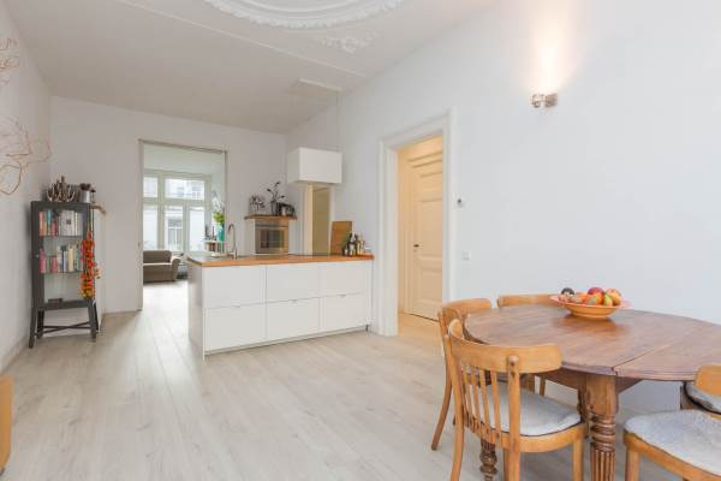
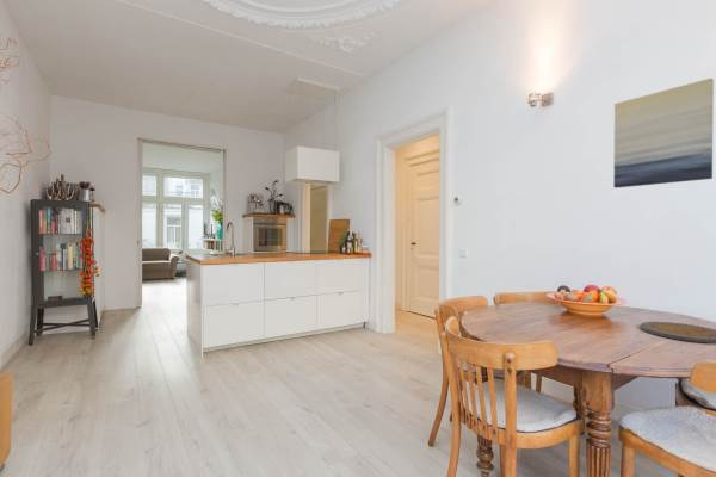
+ wall art (659, 137)
+ plate (681, 330)
